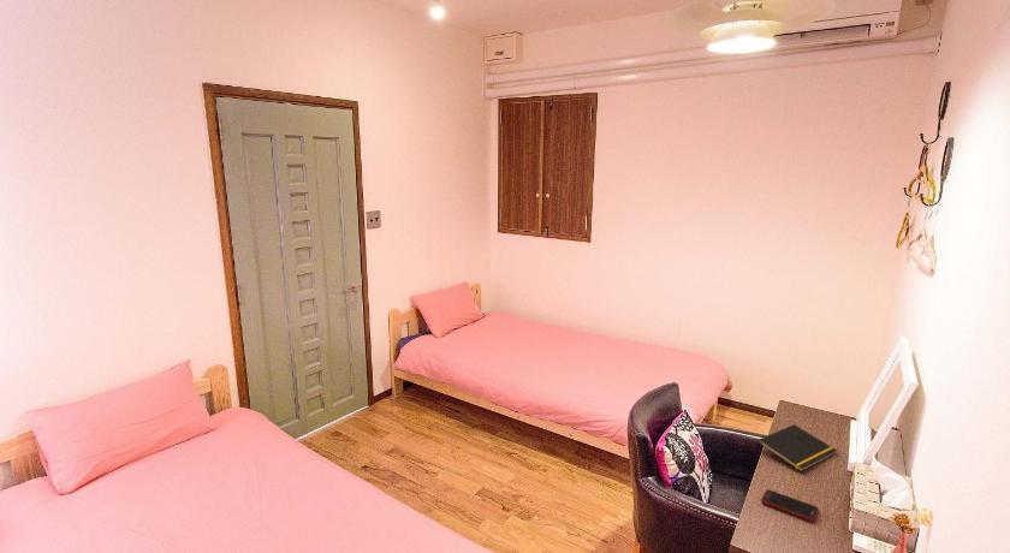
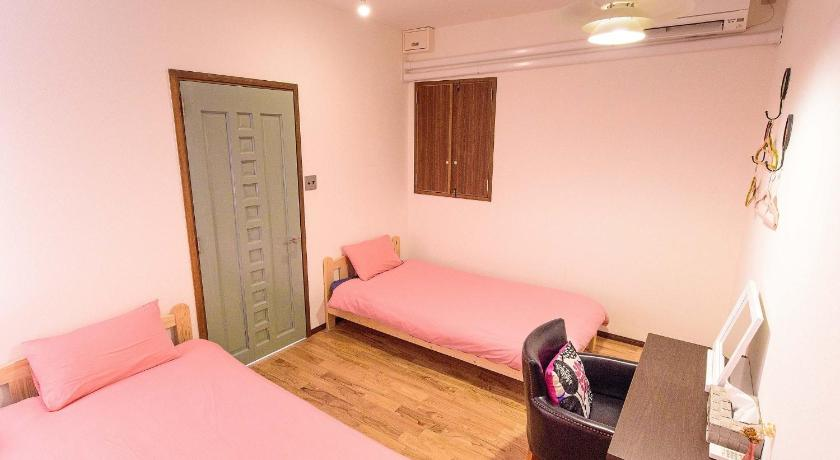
- notepad (797, 446)
- cell phone (789, 505)
